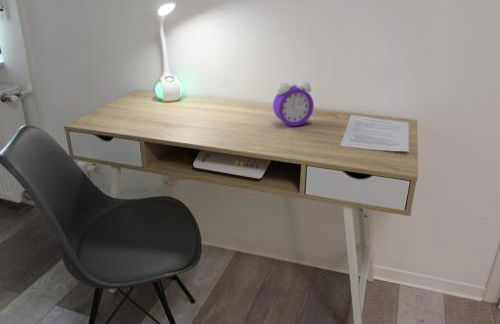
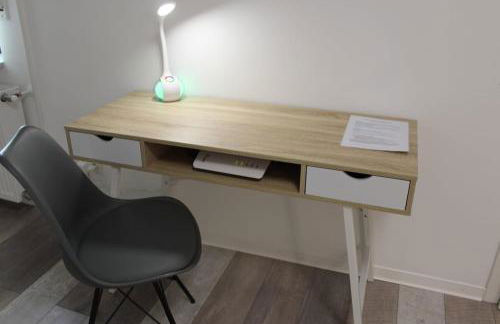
- alarm clock (293, 103)
